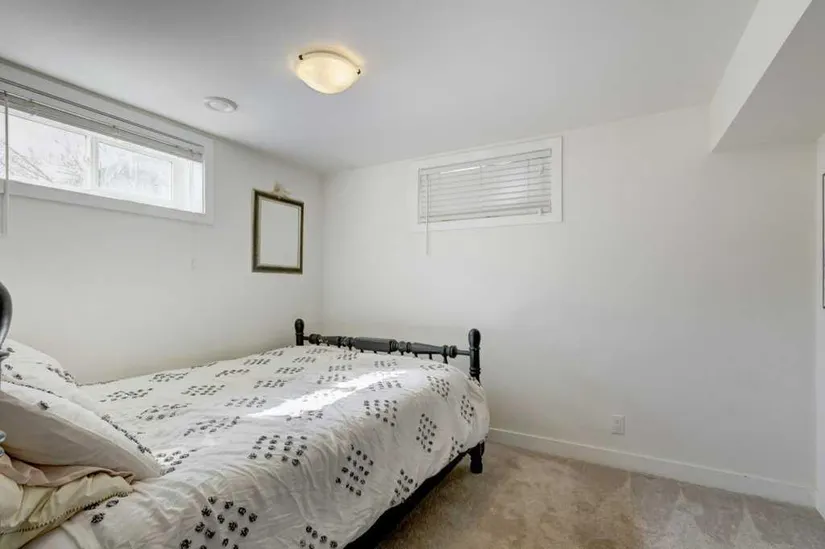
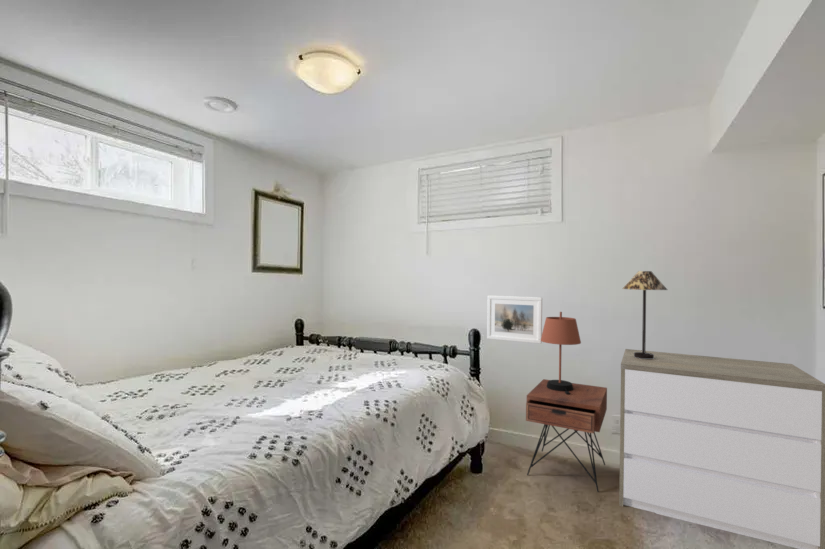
+ nightstand (565, 431)
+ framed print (513, 318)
+ table lamp (644, 314)
+ table lamp (560, 349)
+ dresser (706, 434)
